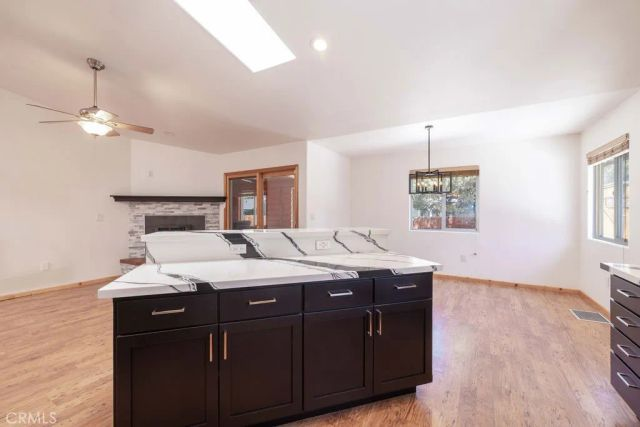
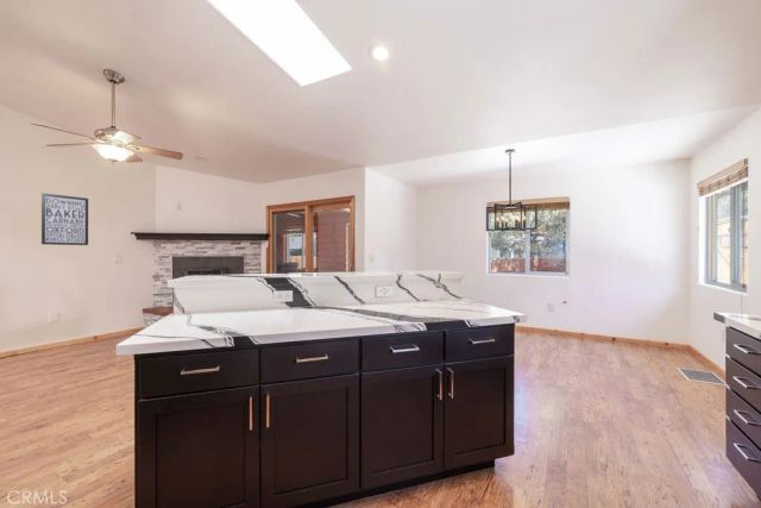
+ wall art (65, 220)
